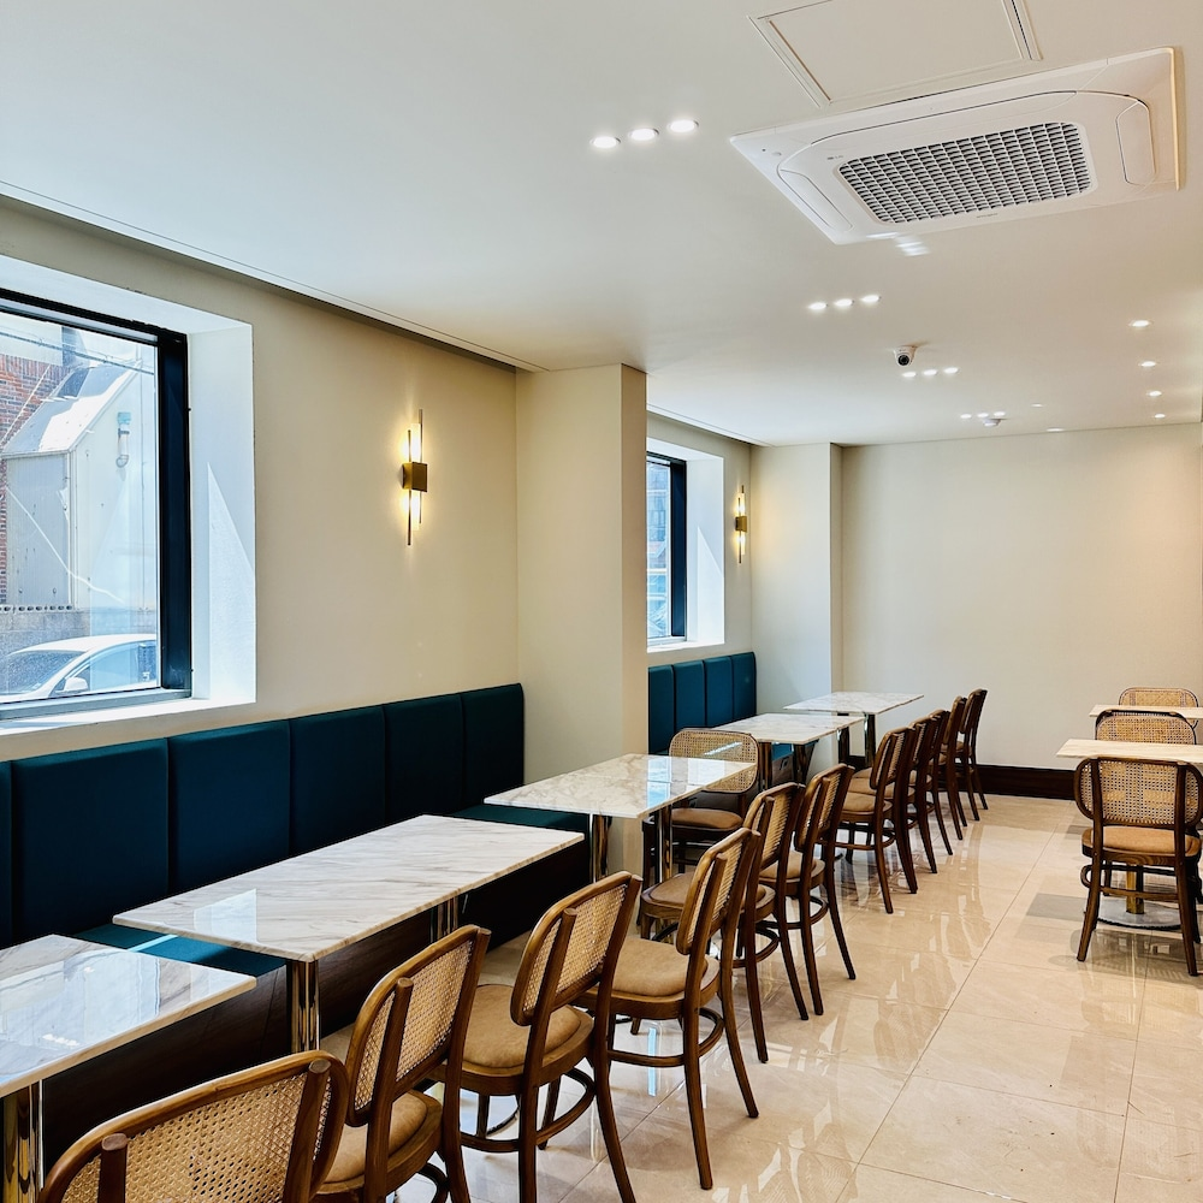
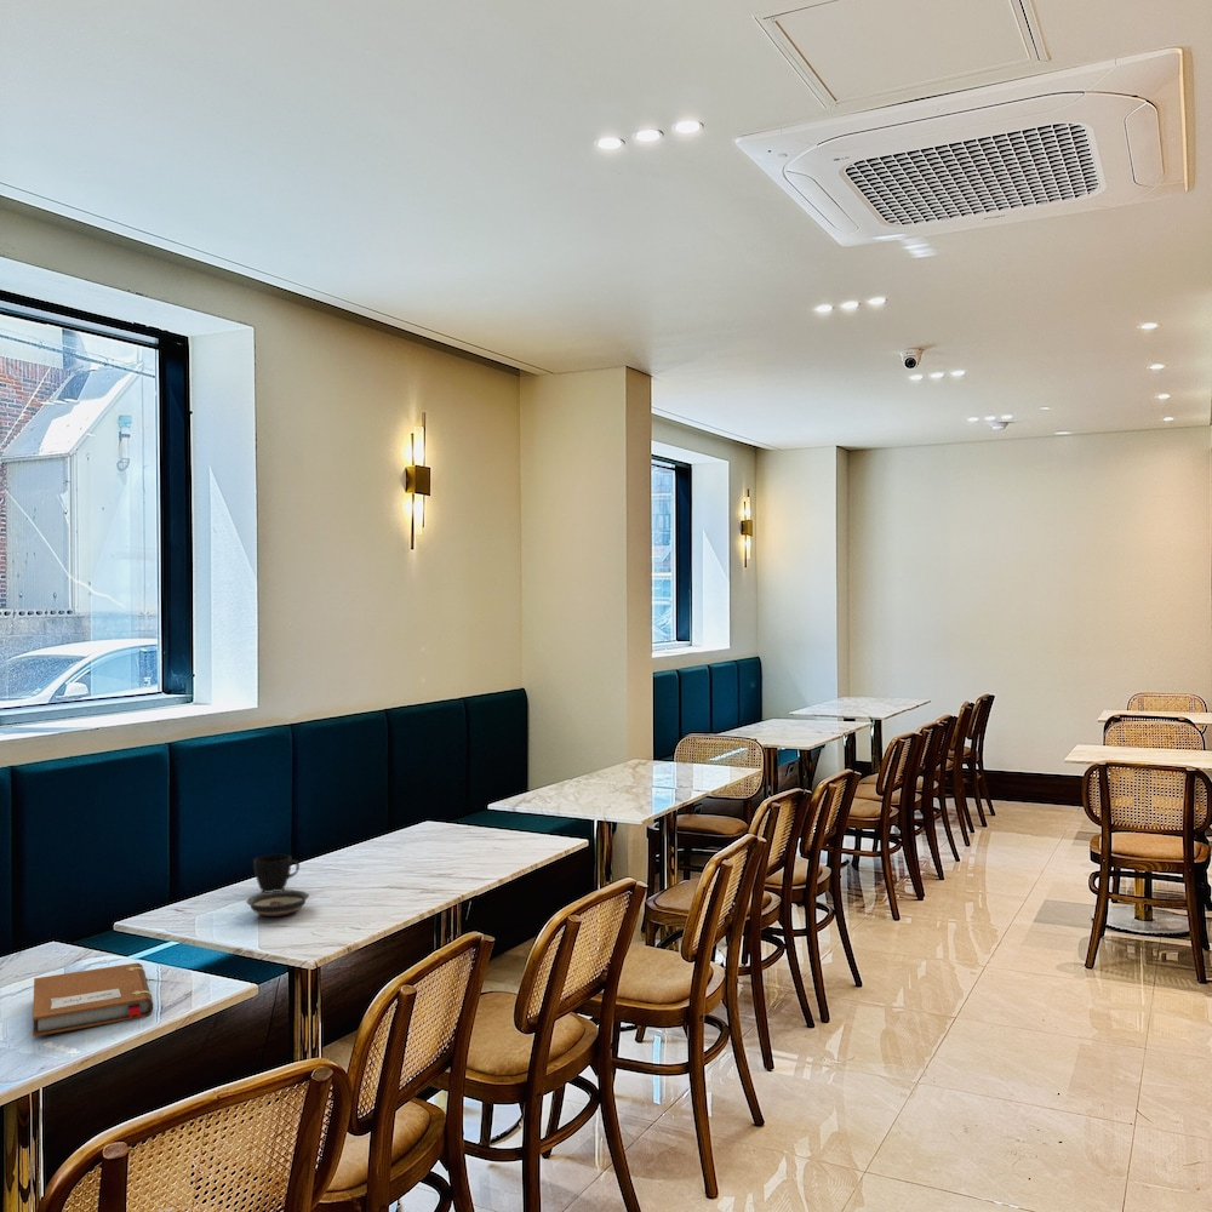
+ notebook (92, 997)
+ cup (274, 874)
+ saucer (278, 904)
